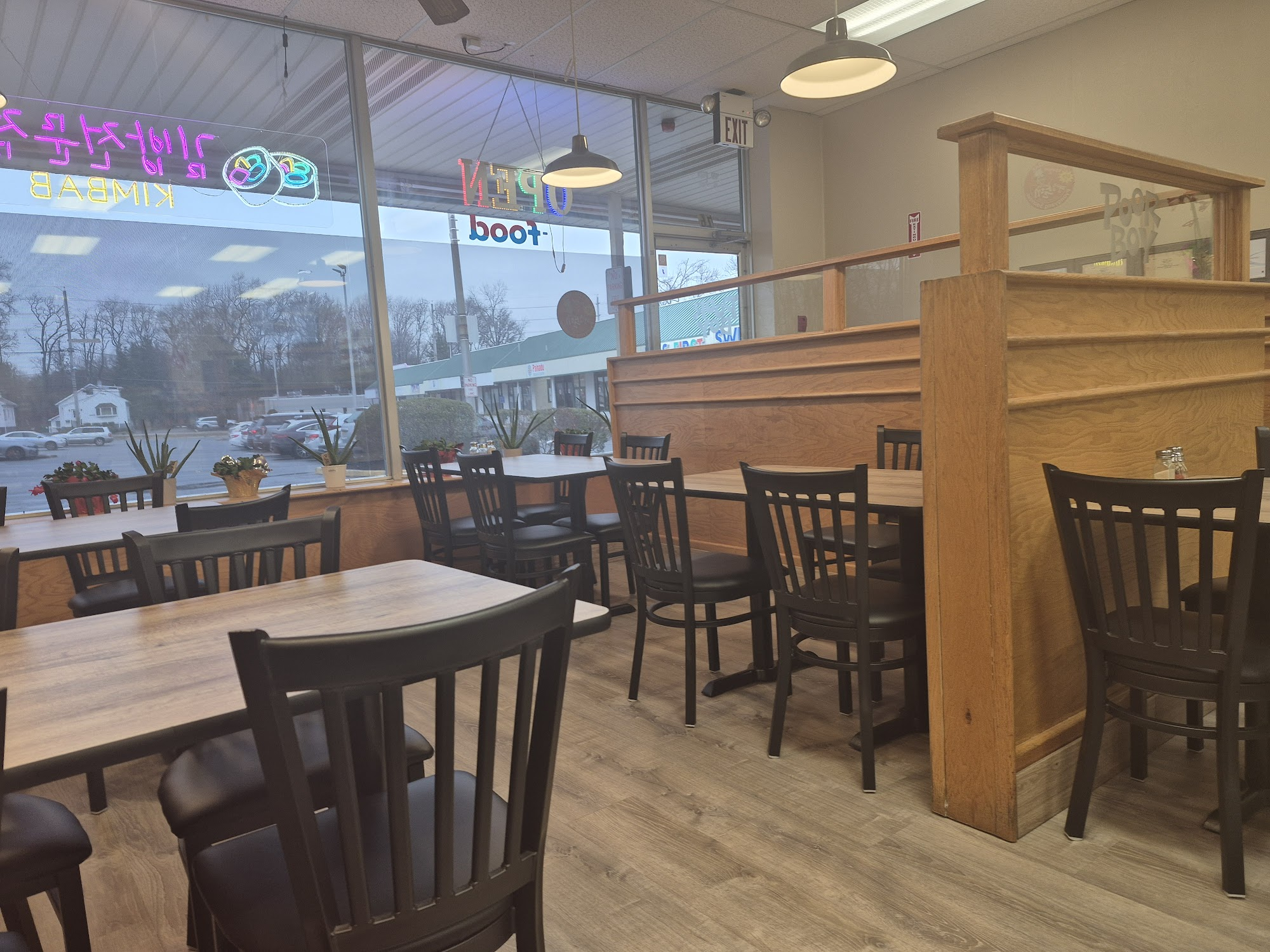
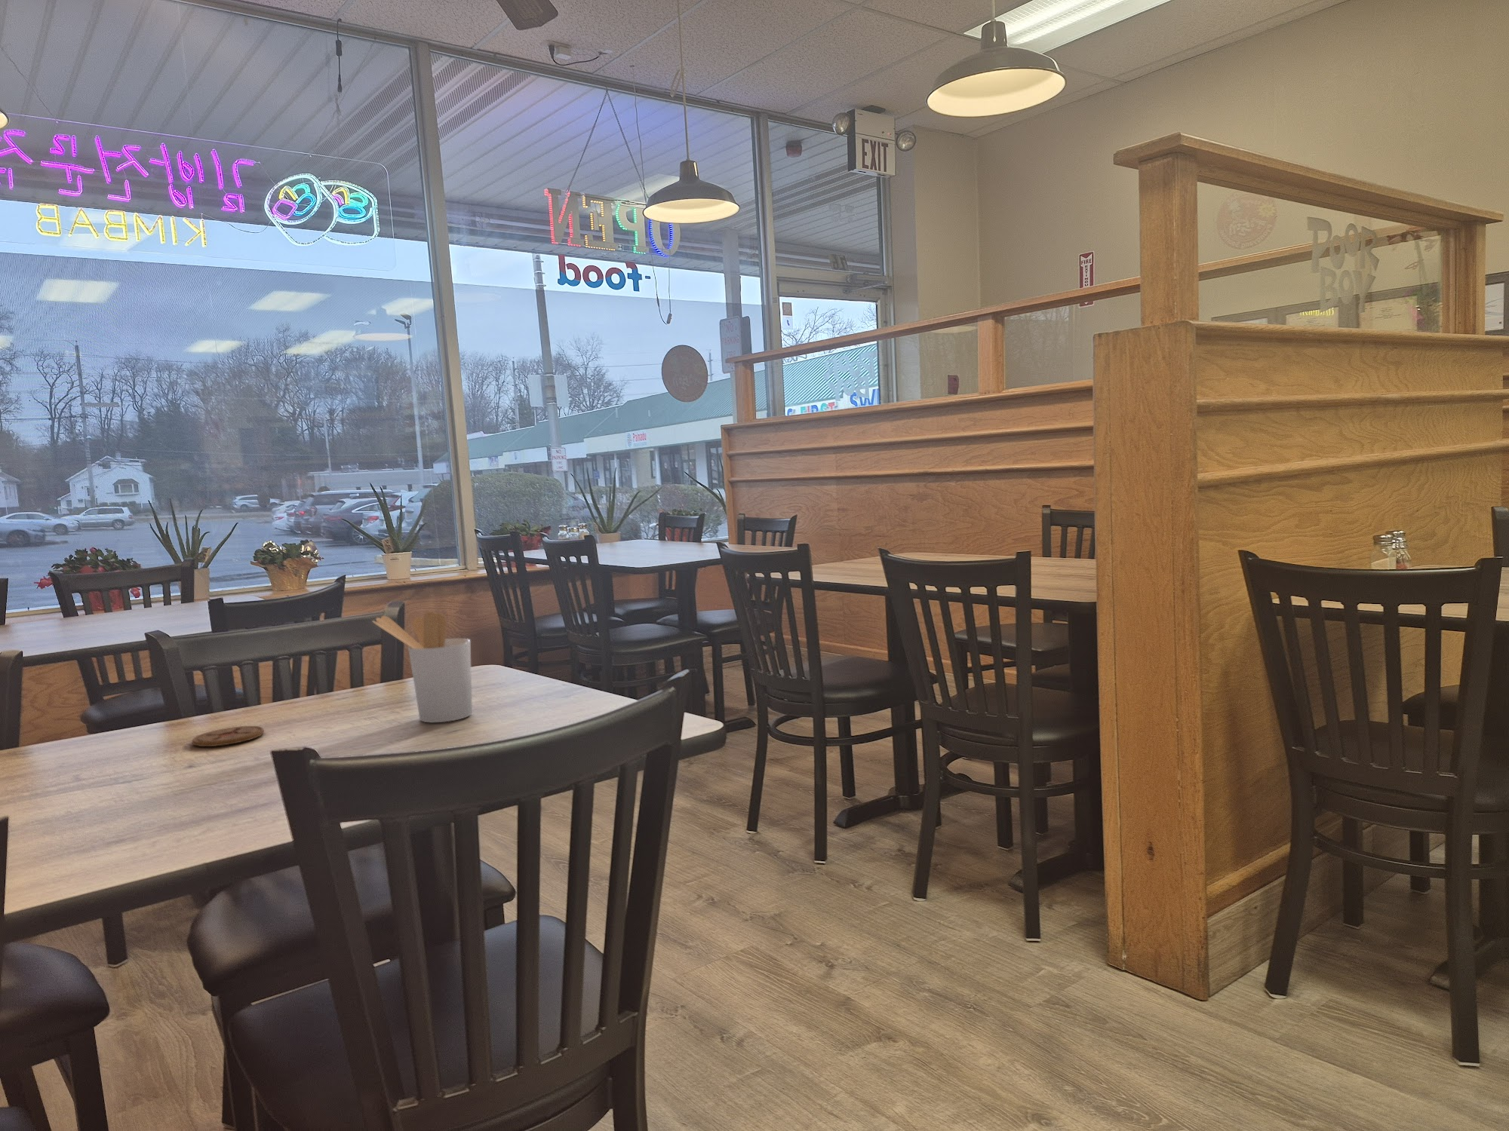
+ utensil holder (424, 664)
+ coaster (228, 735)
